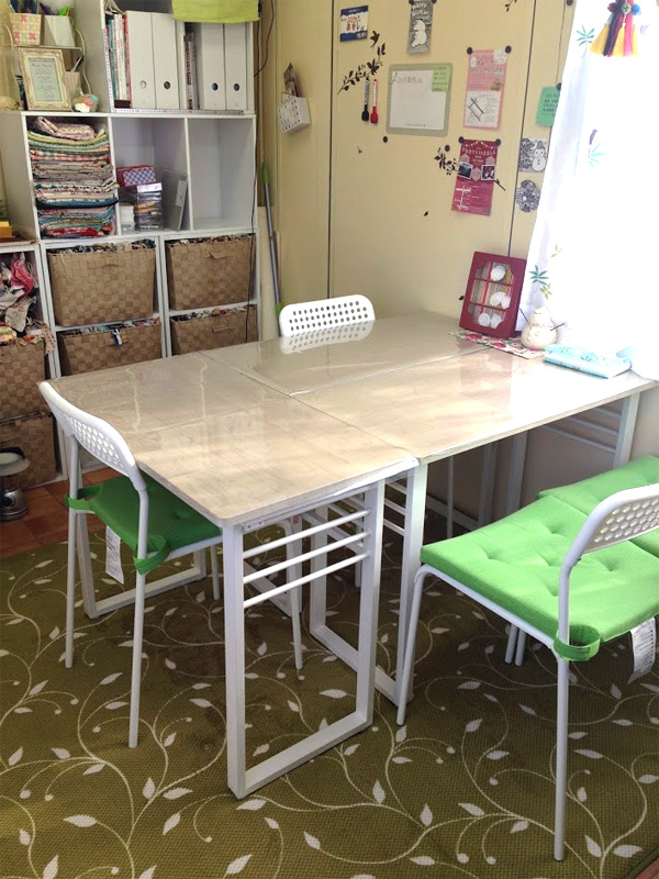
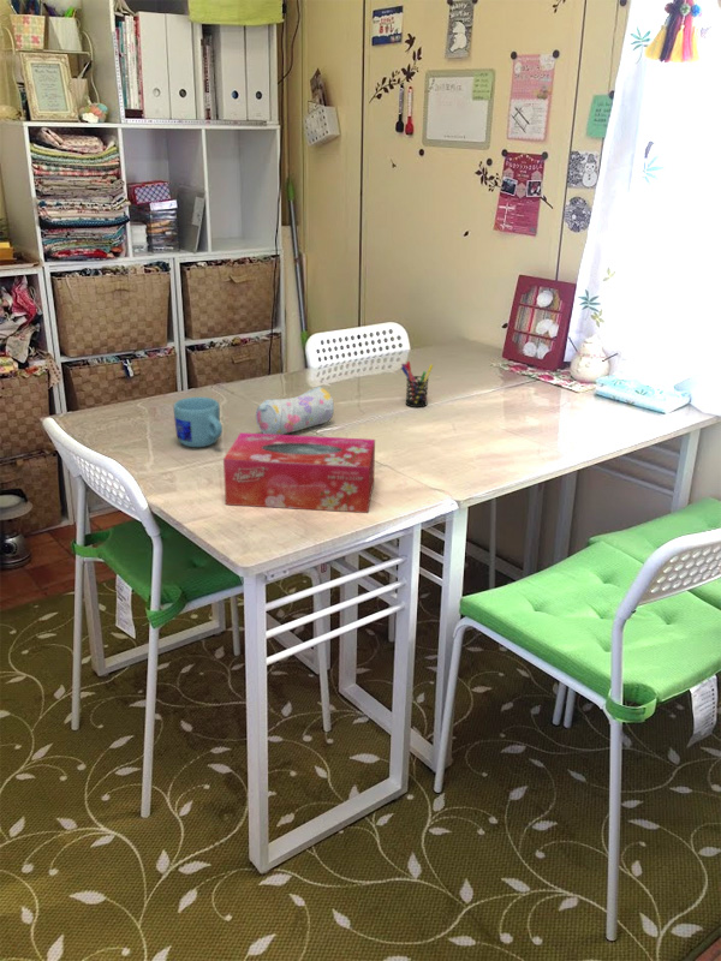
+ tissue box (302, 471)
+ pen holder (417, 383)
+ mug (201, 425)
+ pencil case (296, 411)
